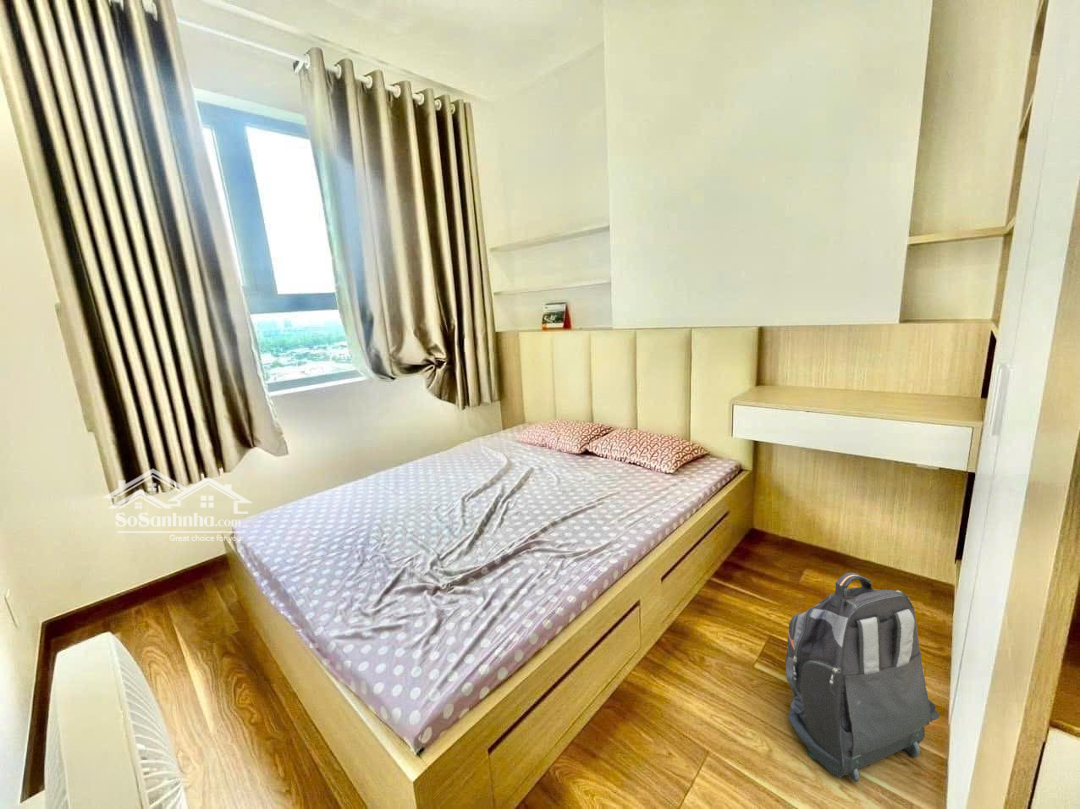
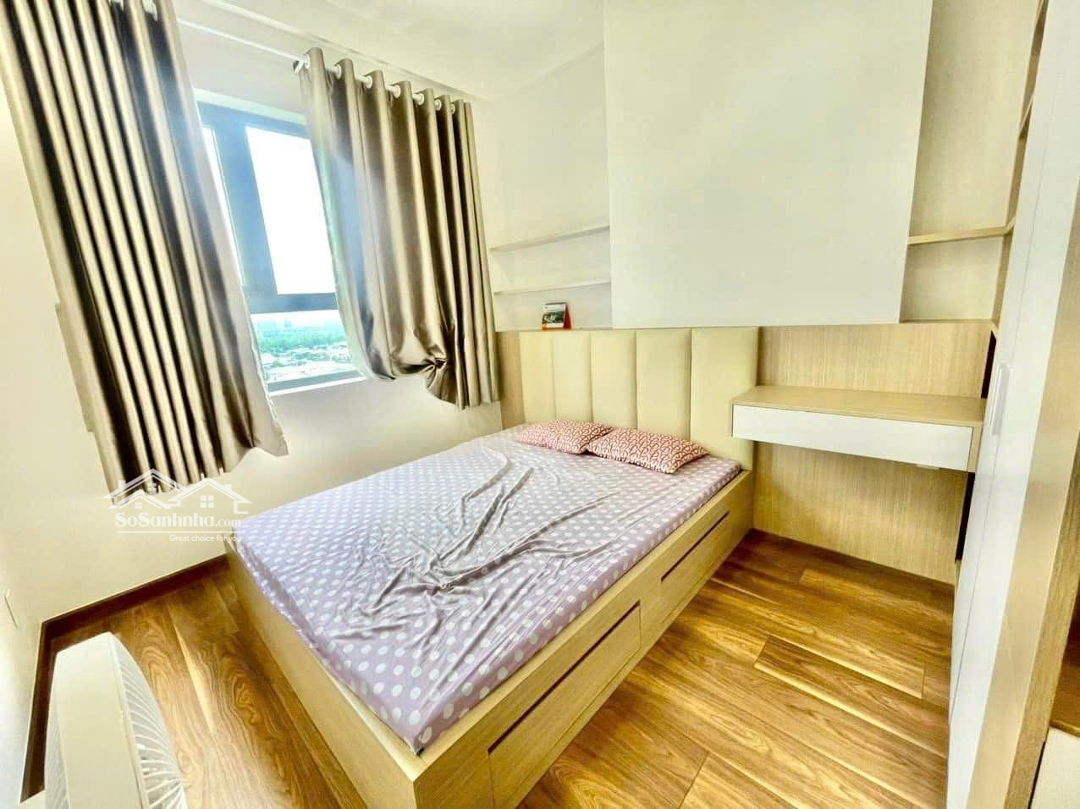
- backpack (858, 664)
